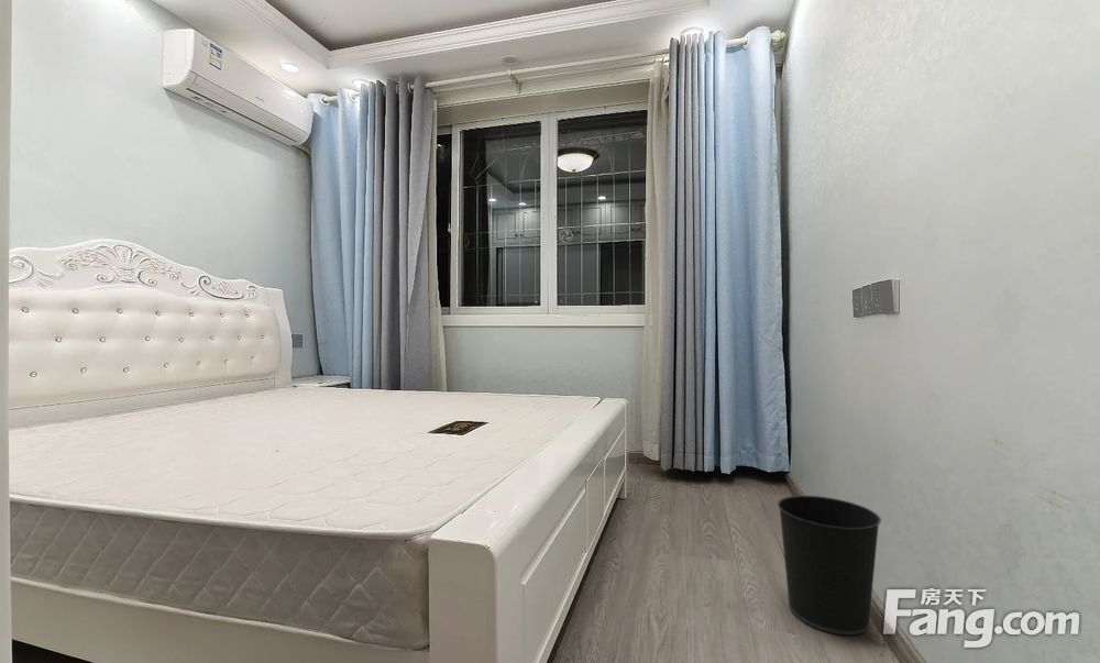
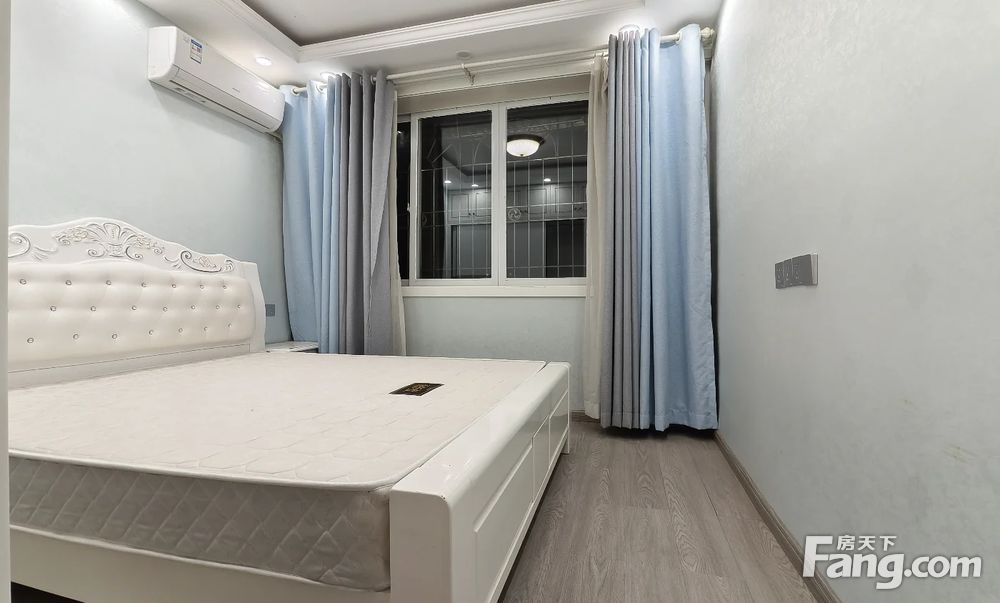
- wastebasket (826, 562)
